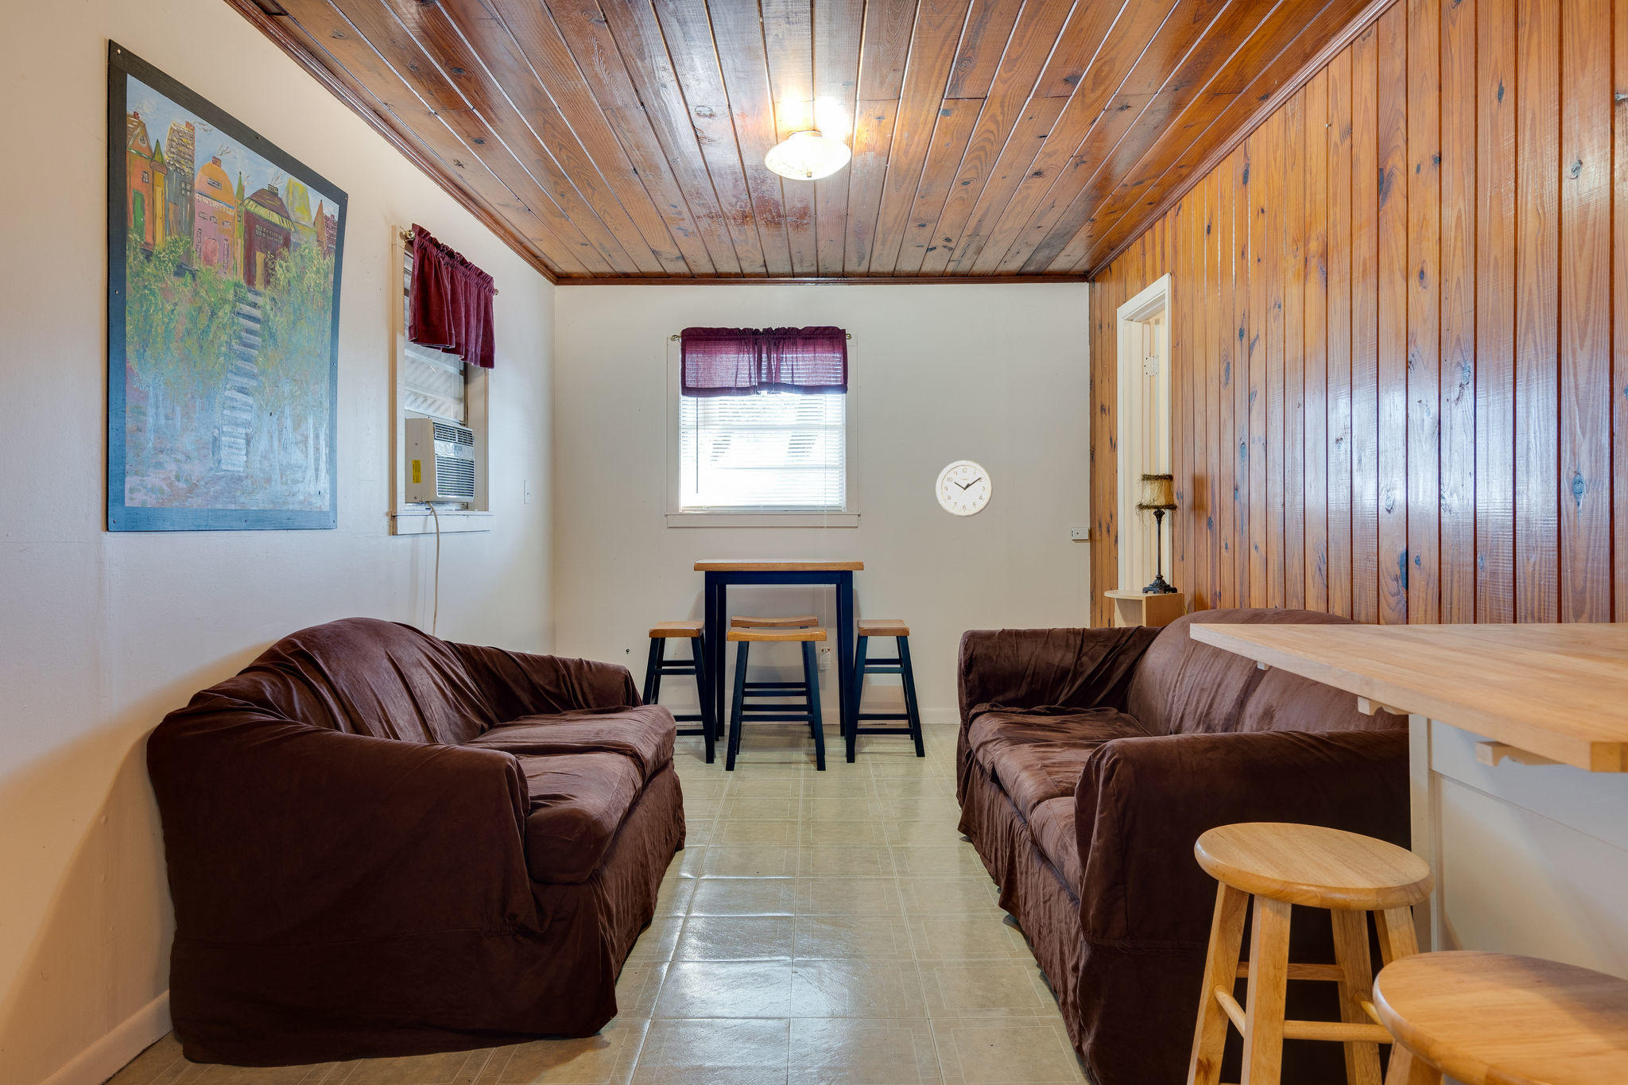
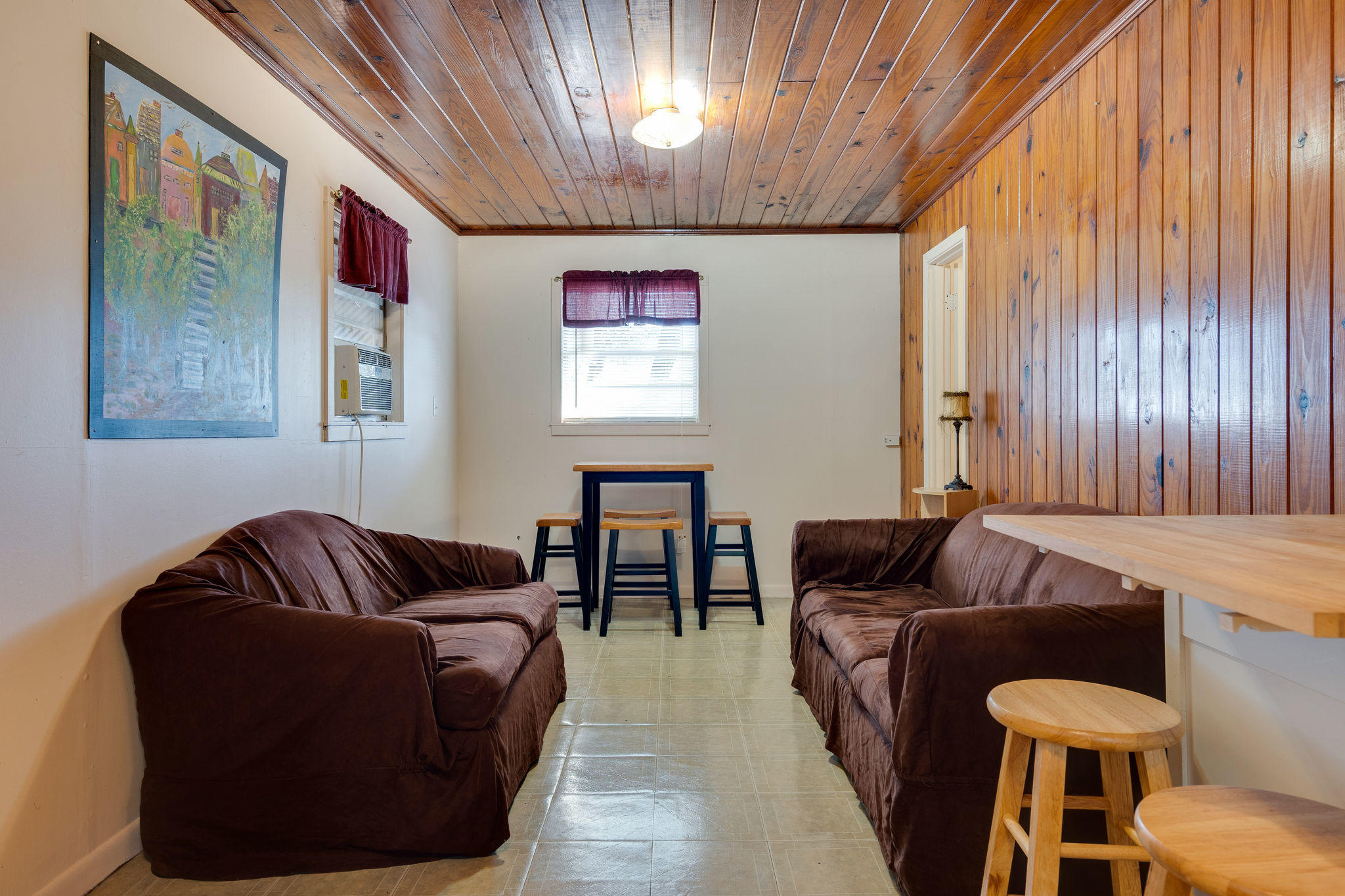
- wall clock (965, 488)
